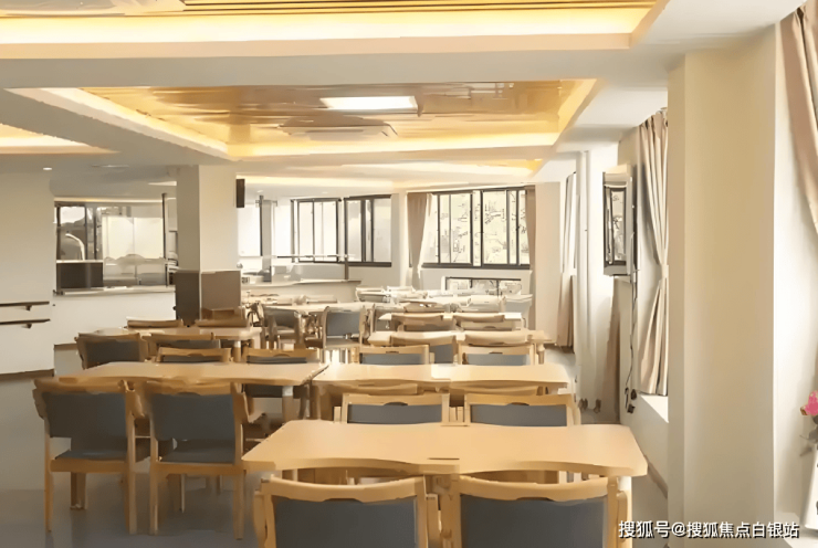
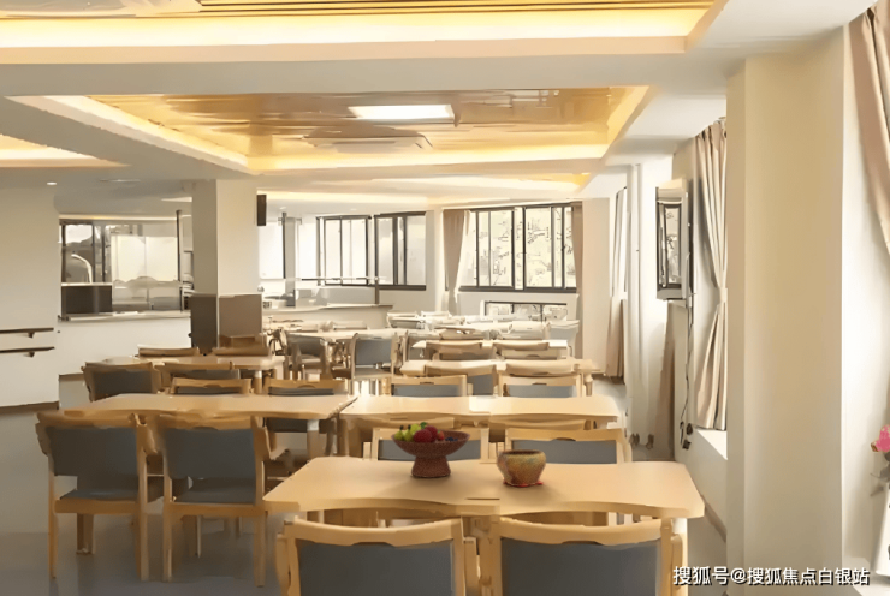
+ fruit bowl (431, 447)
+ bowl (521, 465)
